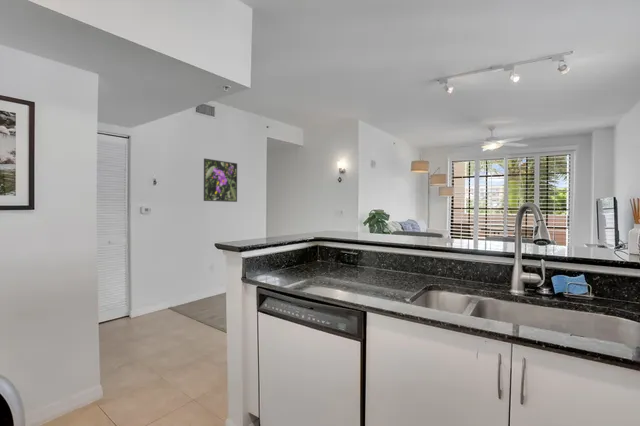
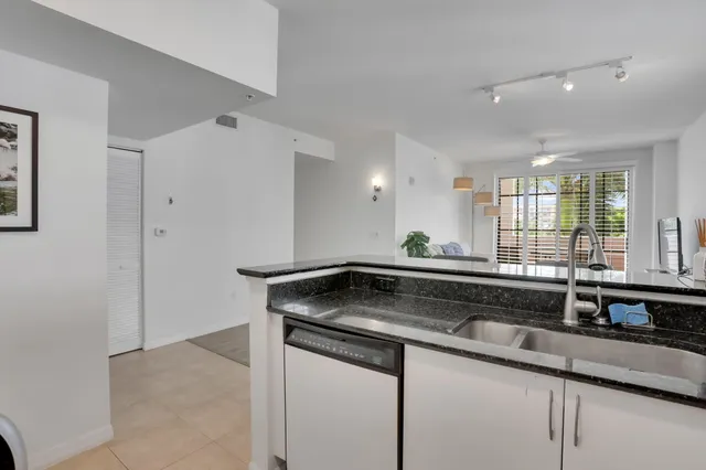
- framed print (221, 181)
